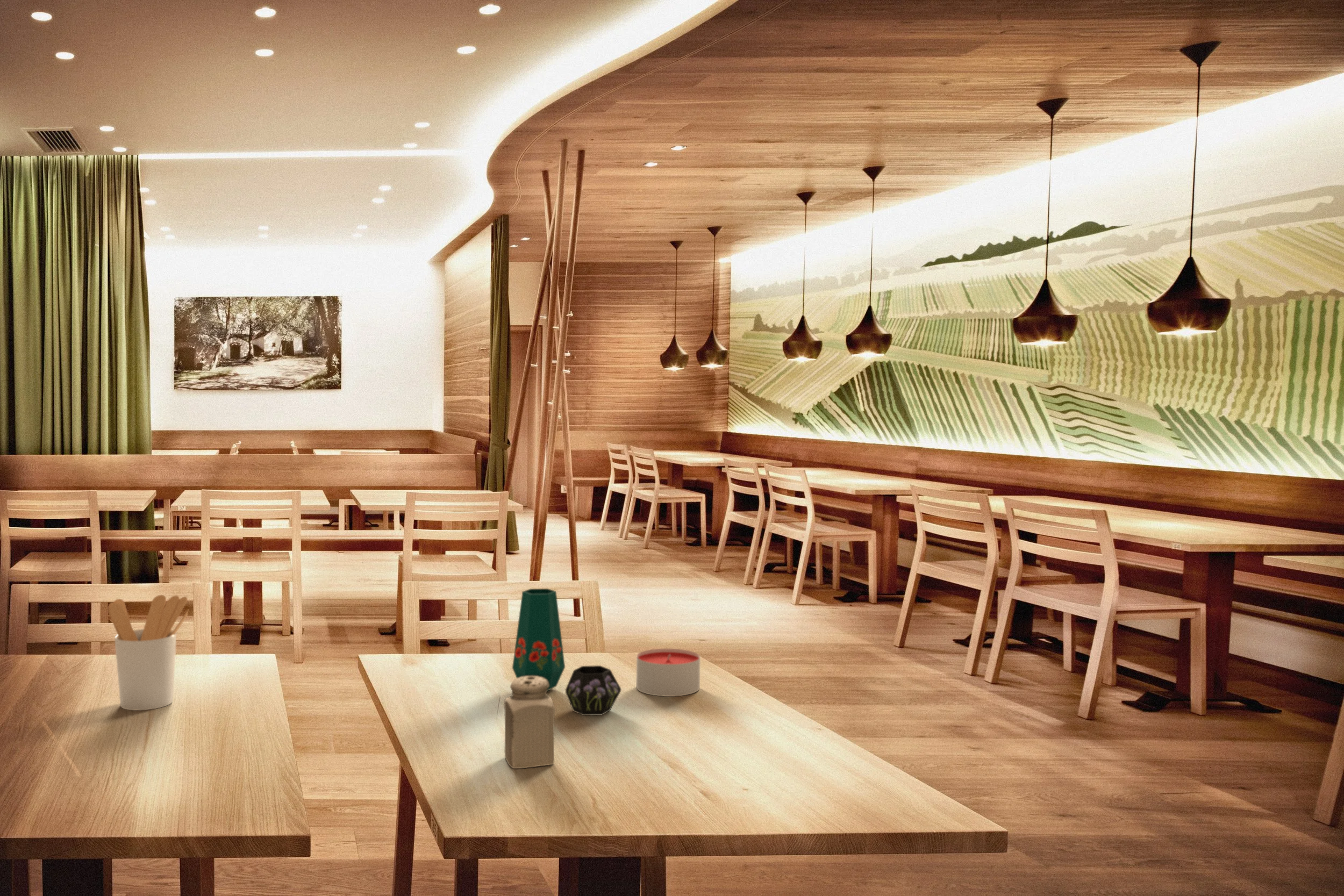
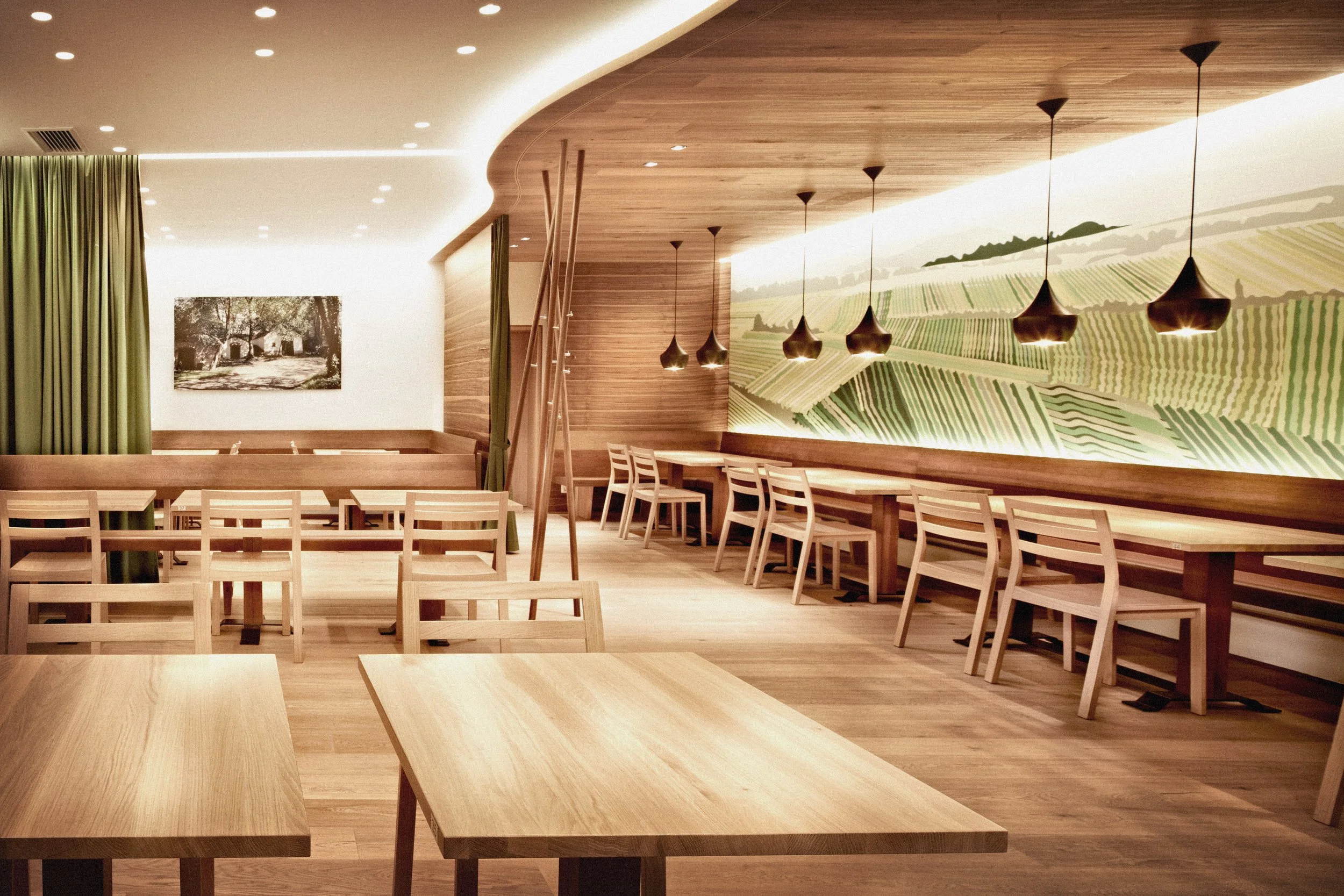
- utensil holder (154, 649)
- vase (563, 650)
- candle (668, 670)
- salt shaker (528, 720)
